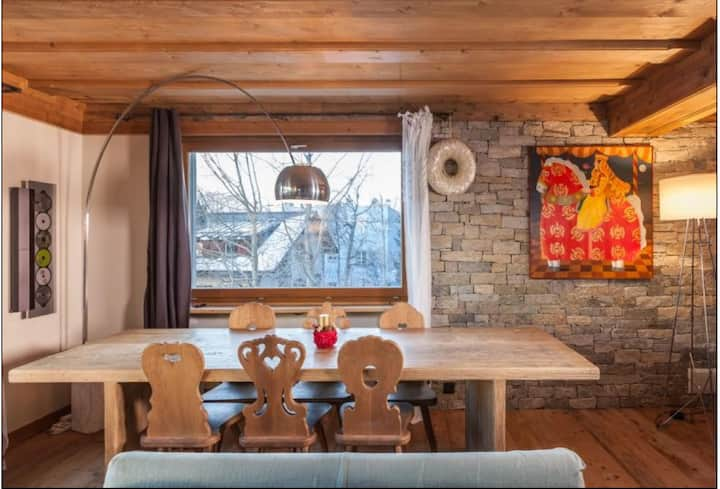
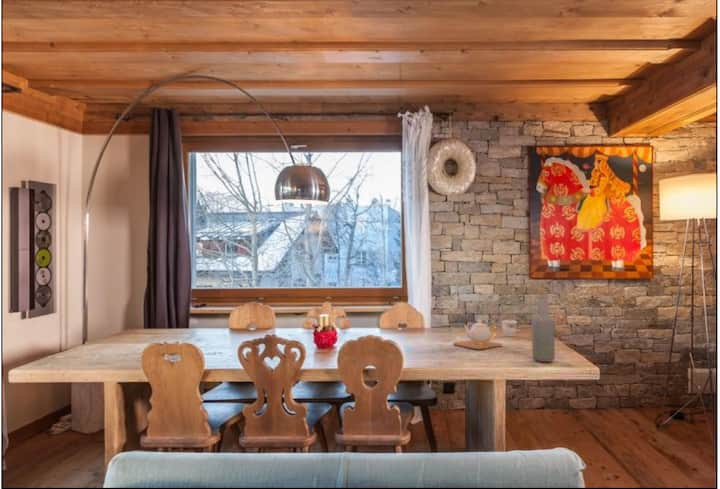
+ teapot (477, 332)
+ bottle (543, 326)
+ teacup (508, 328)
